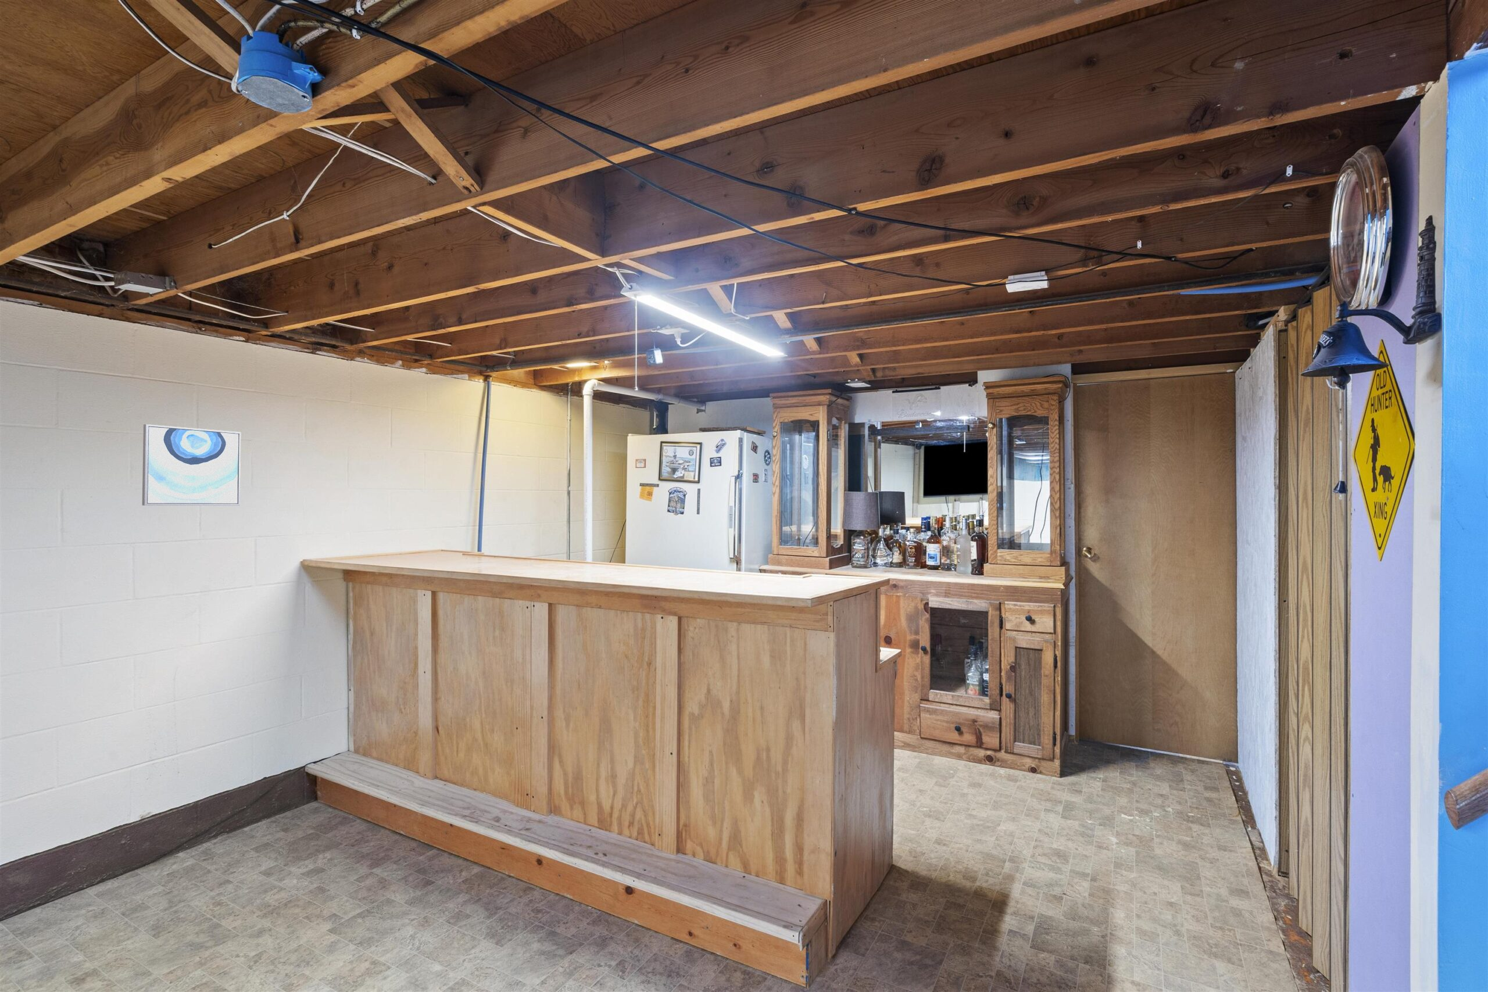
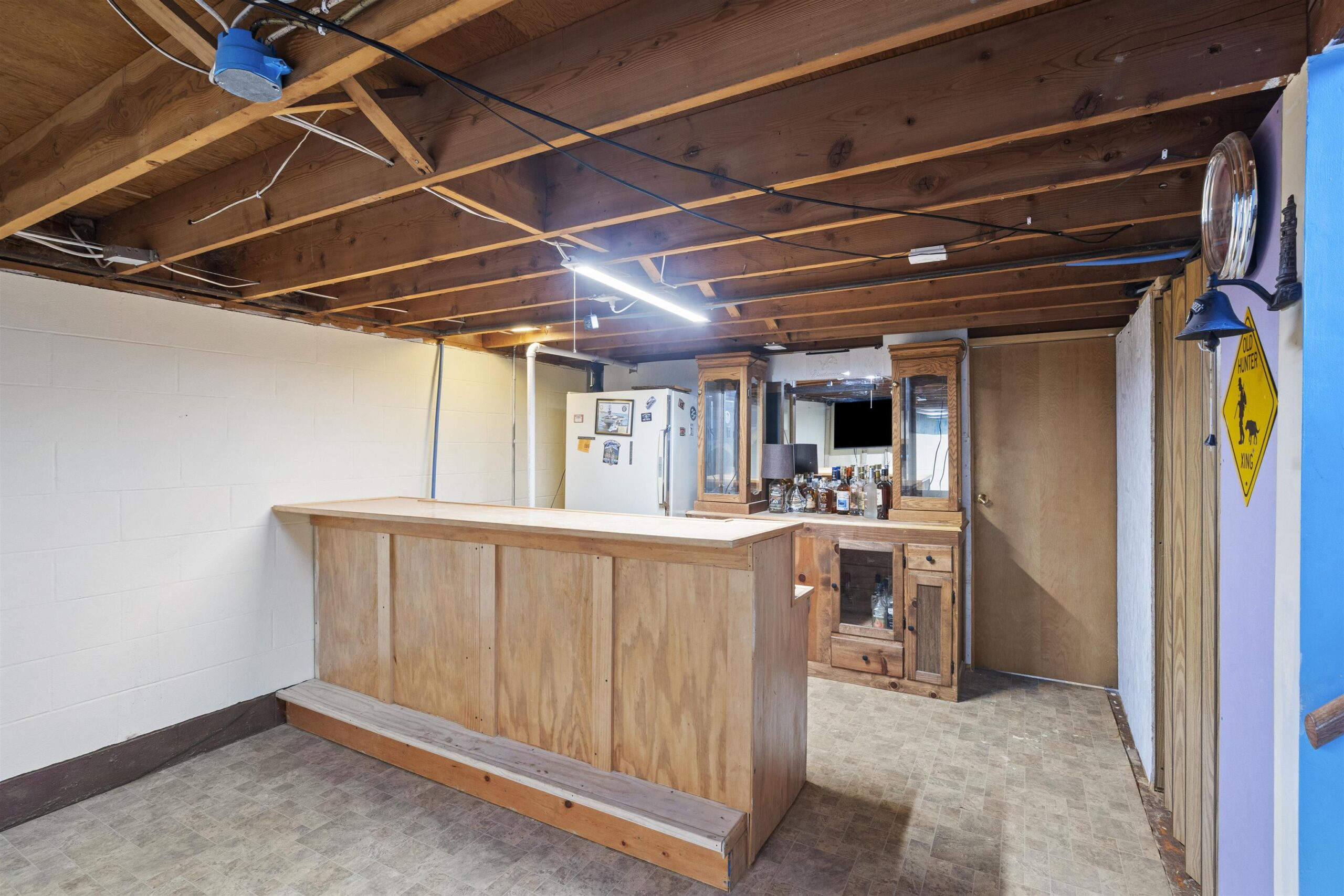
- wall art (194, 466)
